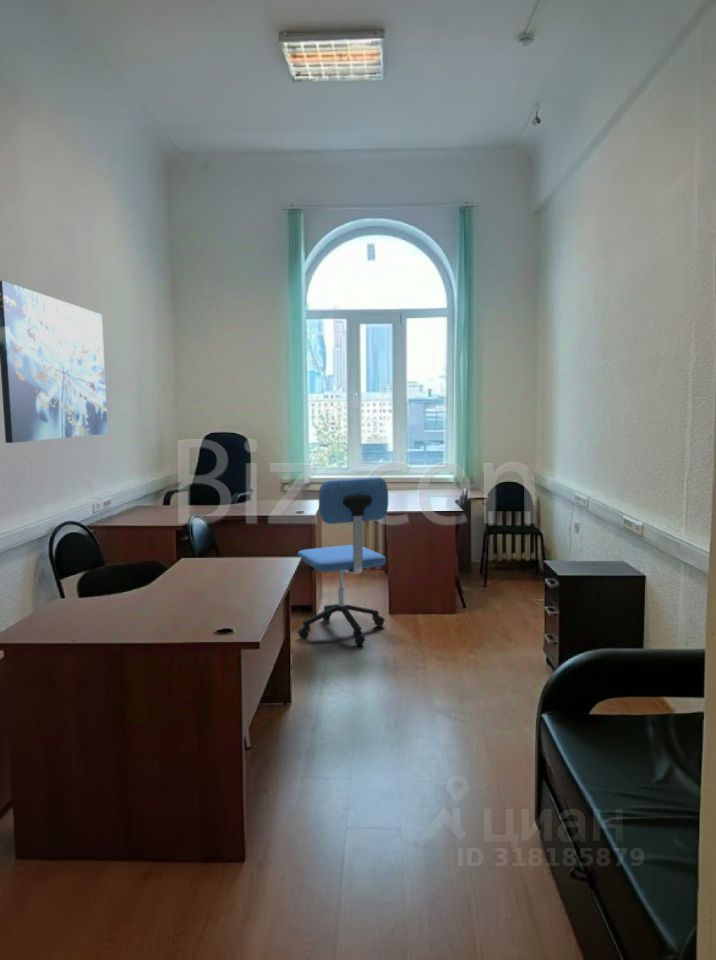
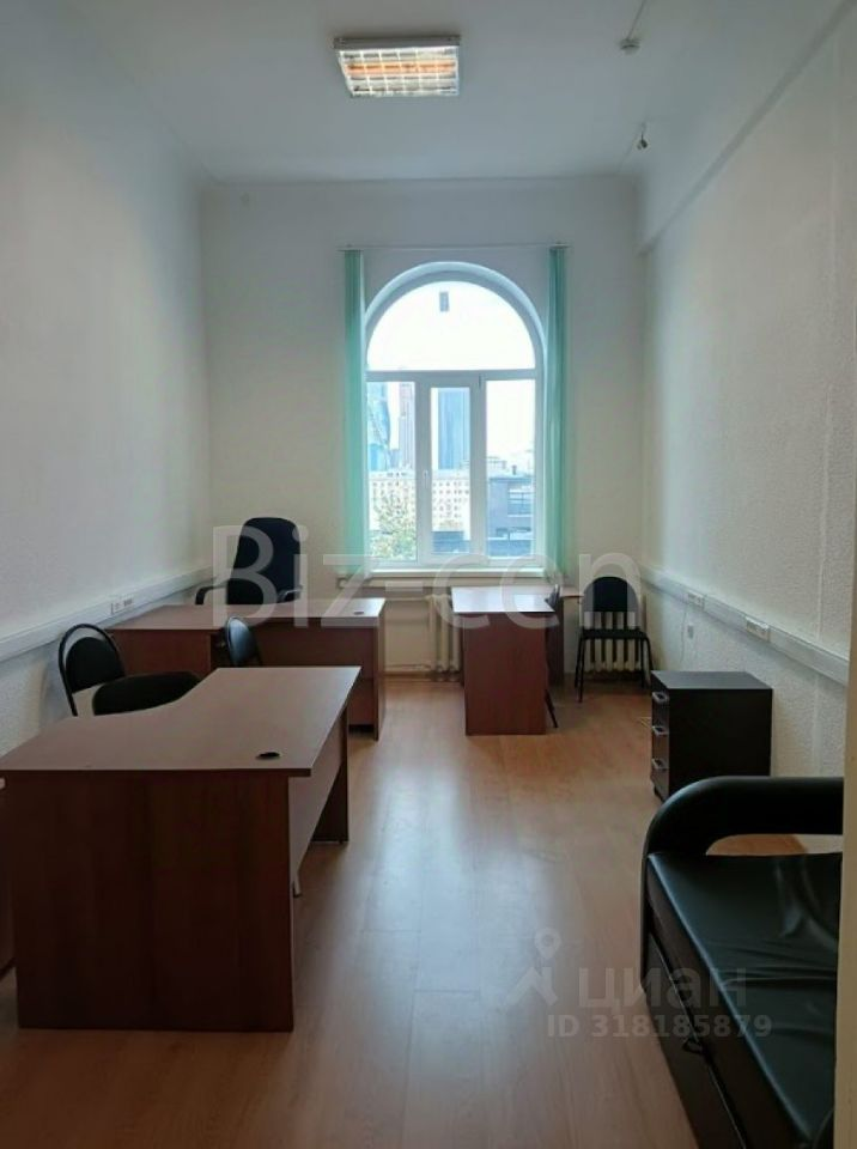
- wall art (60, 369)
- office chair (341, 555)
